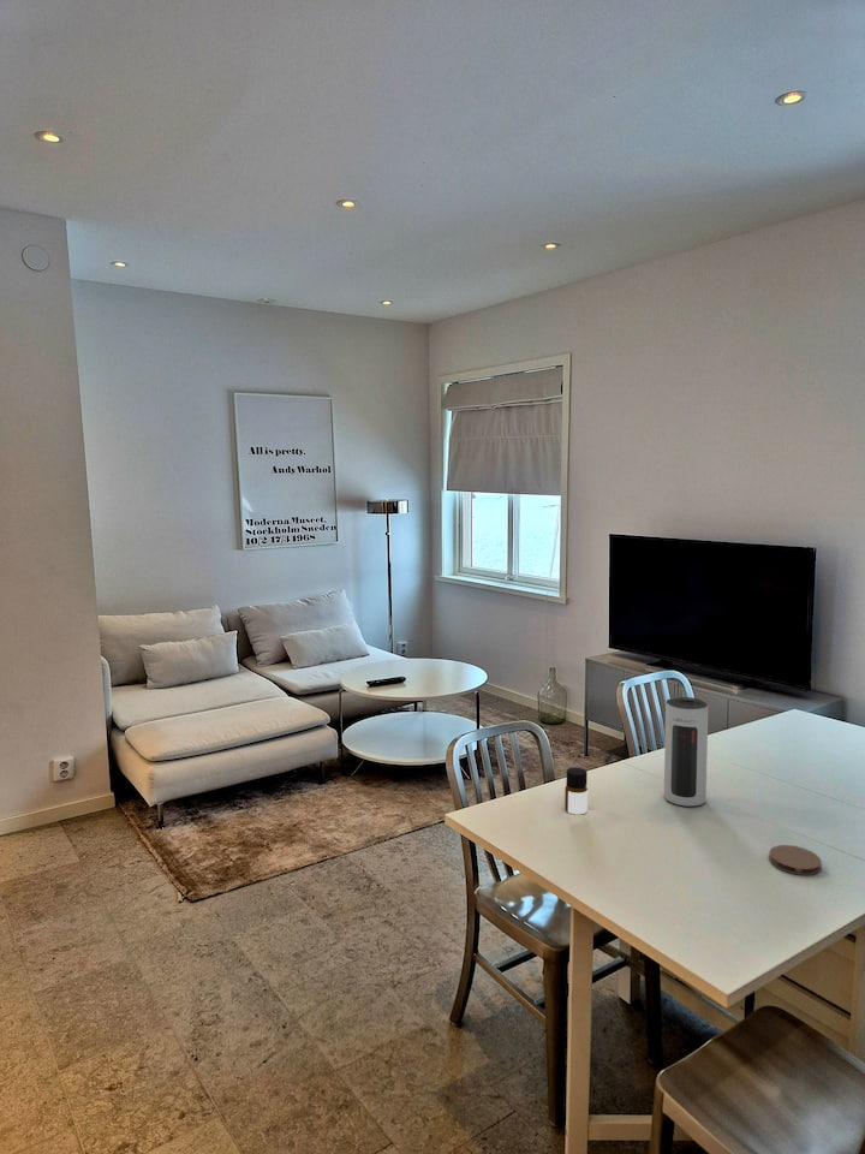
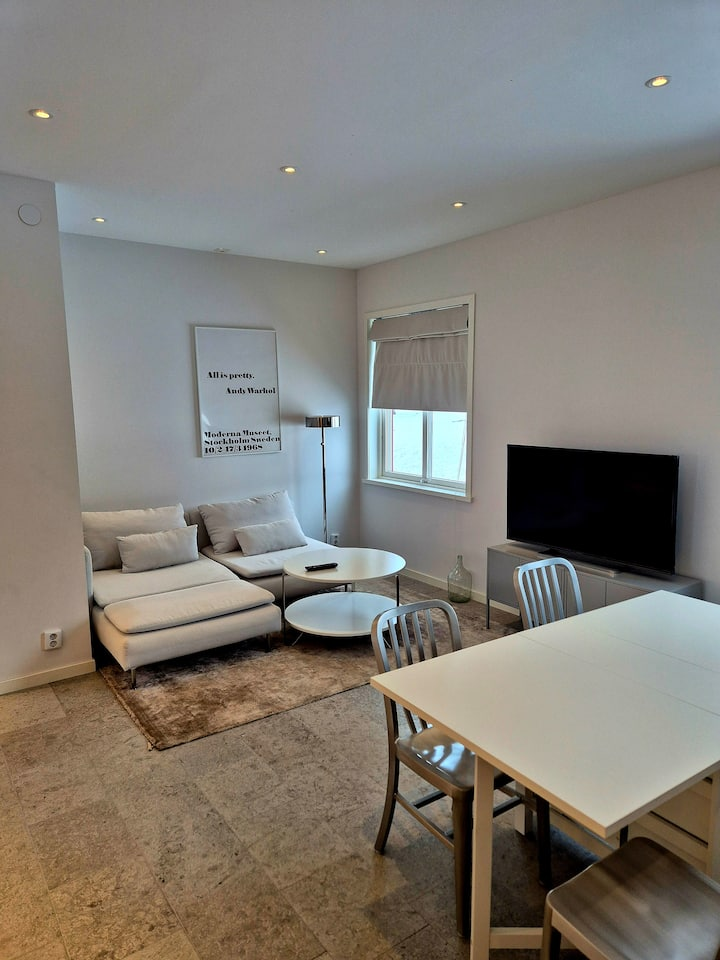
- coaster (794, 859)
- speaker (685, 749)
- bottle (575, 790)
